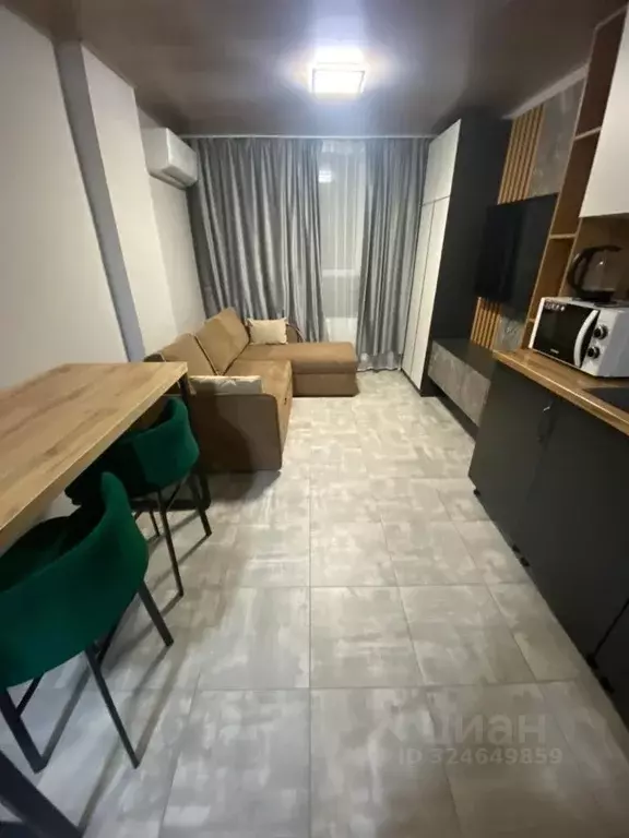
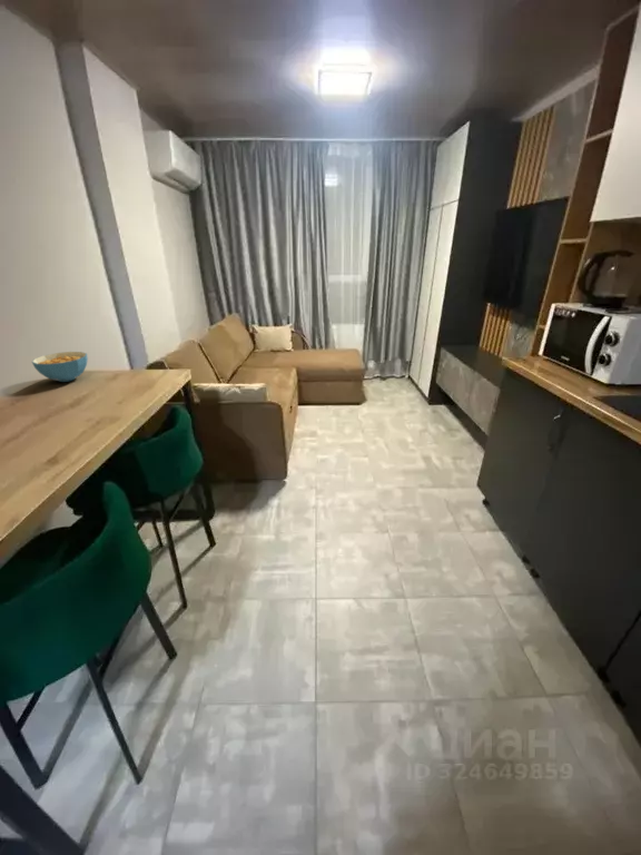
+ cereal bowl (63, 368)
